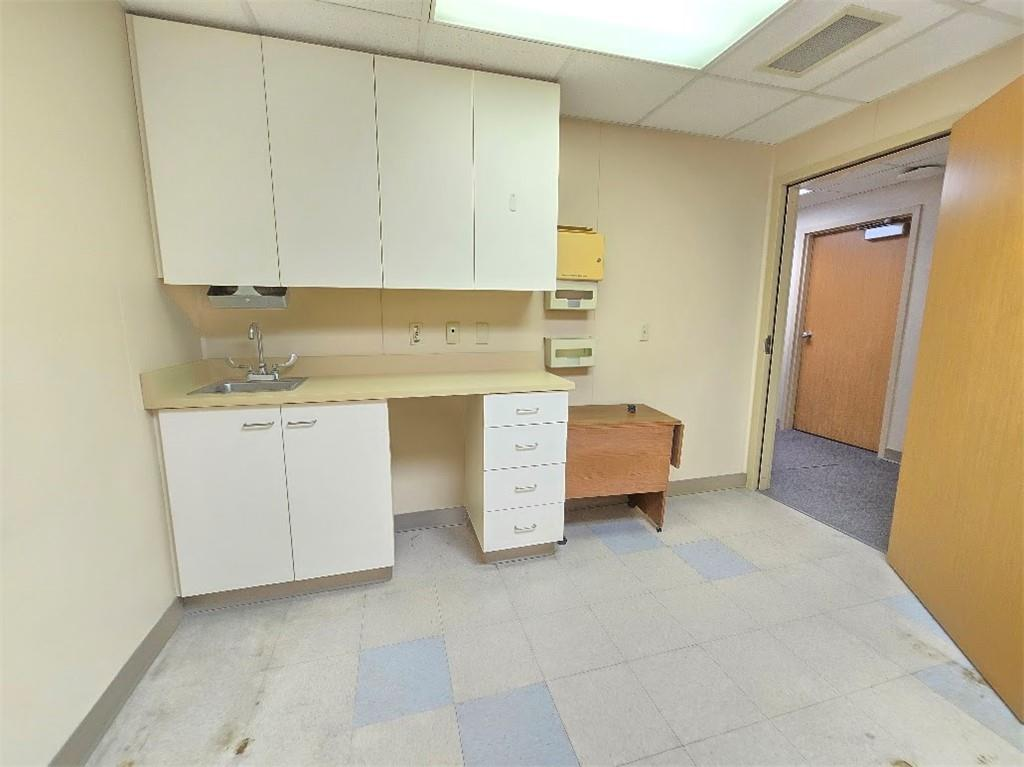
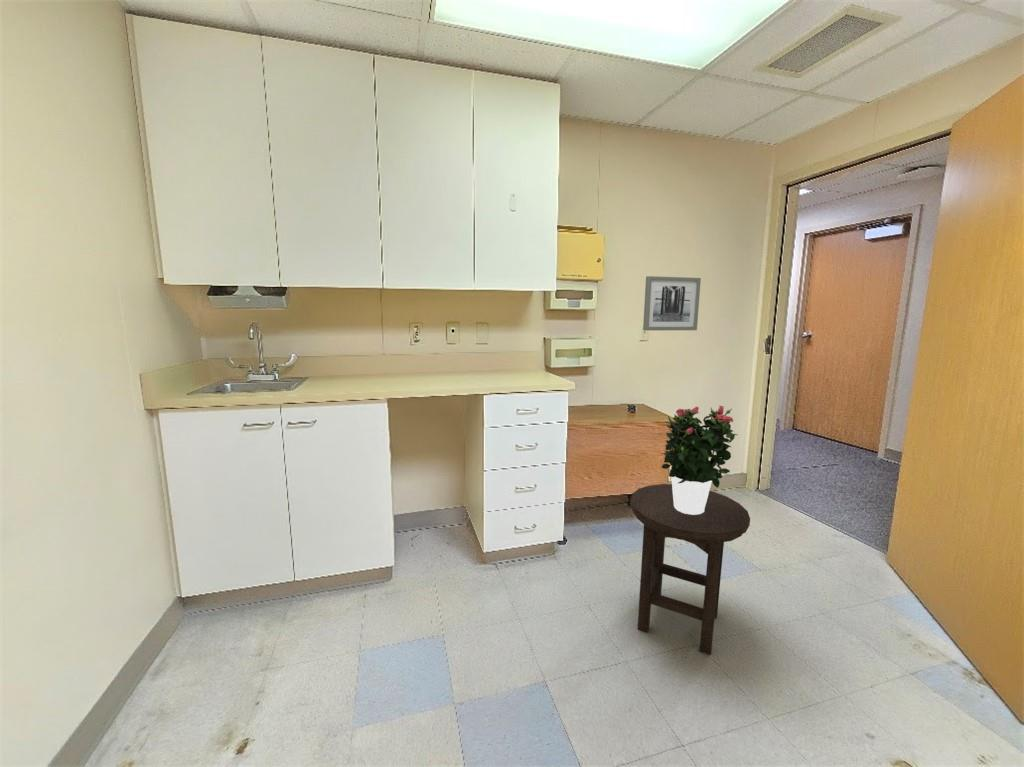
+ wall art (672, 304)
+ stool (680, 568)
+ potted flower (695, 457)
